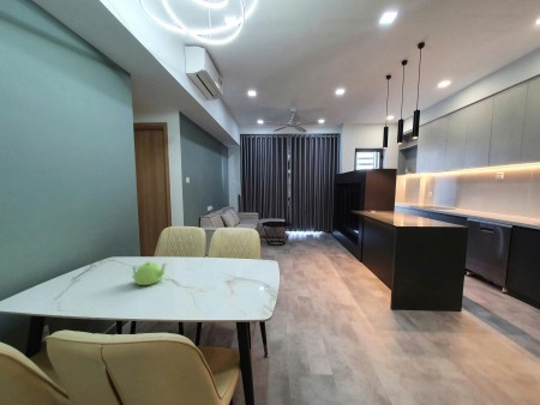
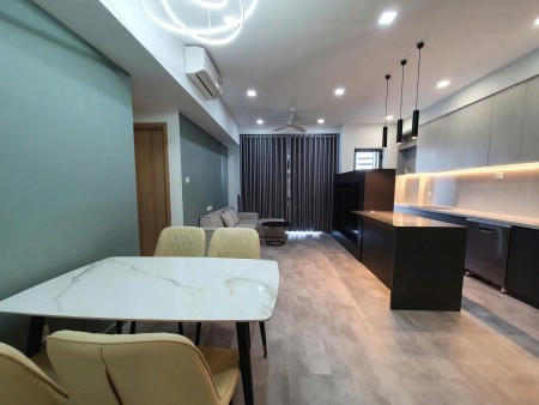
- teapot (150, 272)
